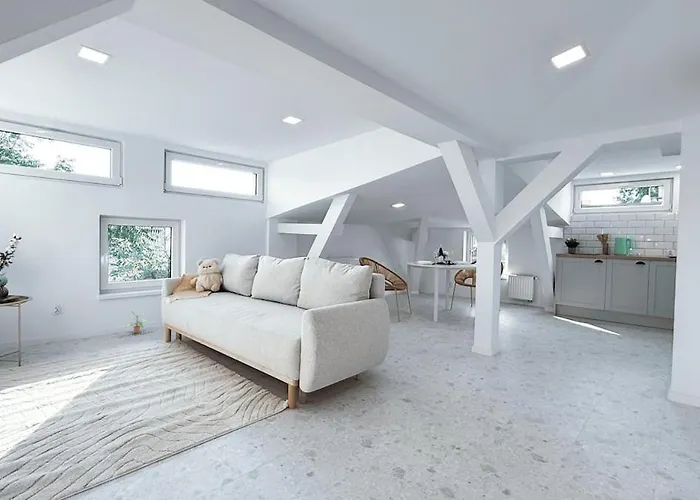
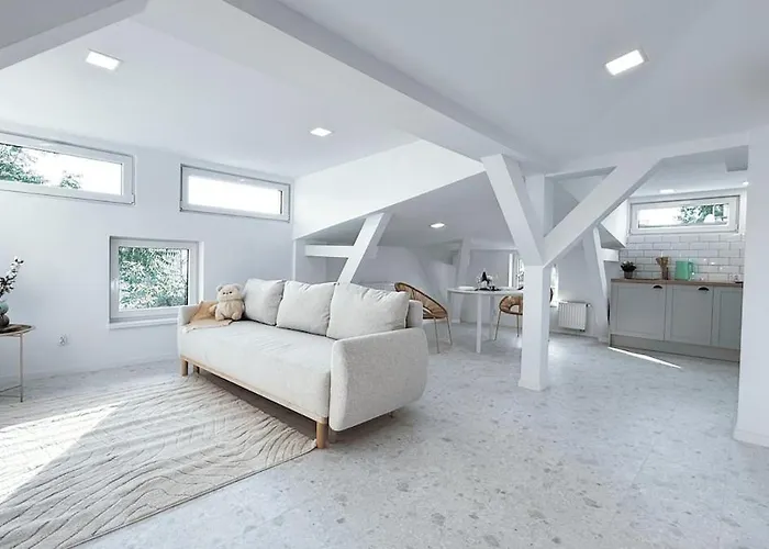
- potted plant (136, 320)
